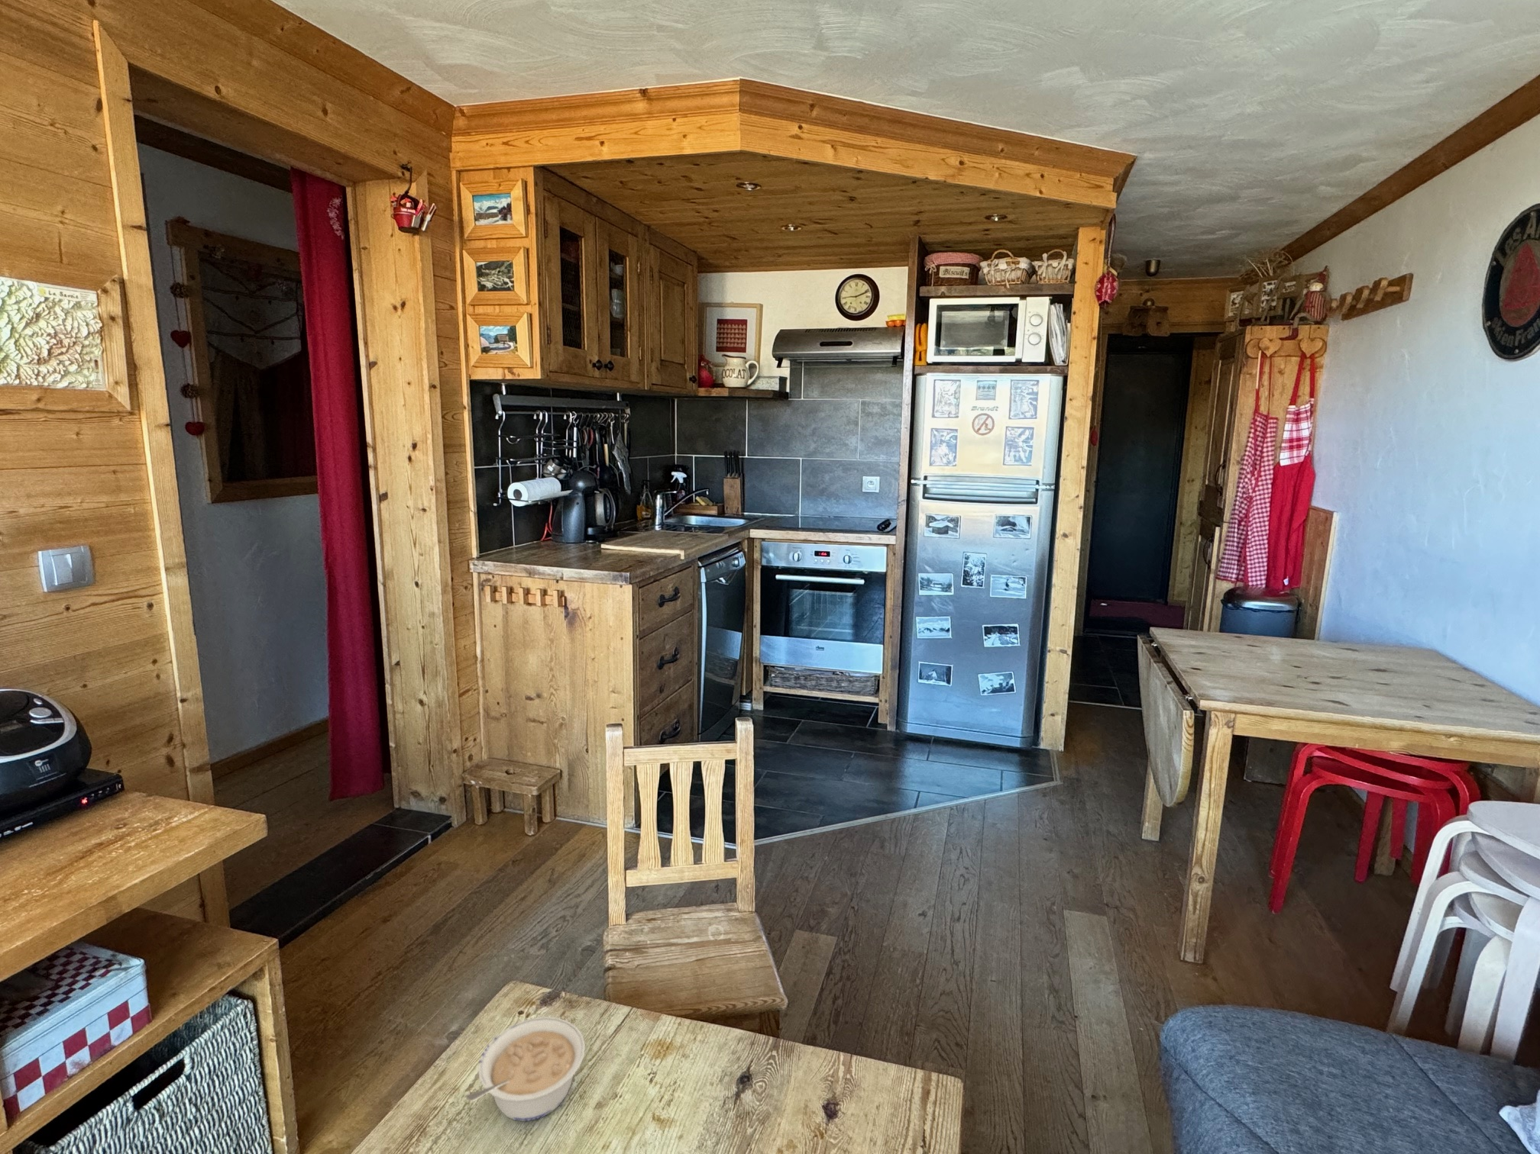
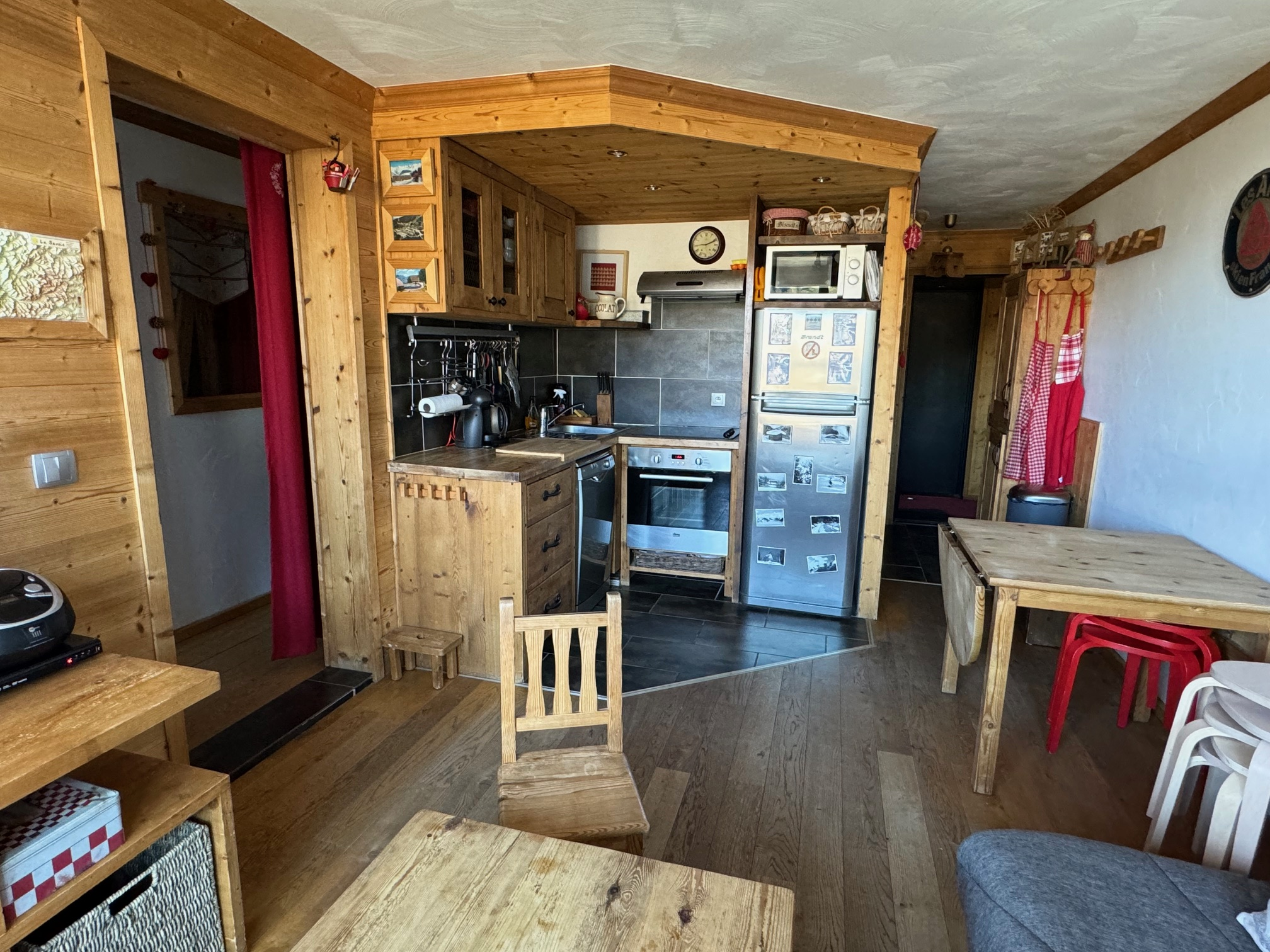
- legume (531, 1073)
